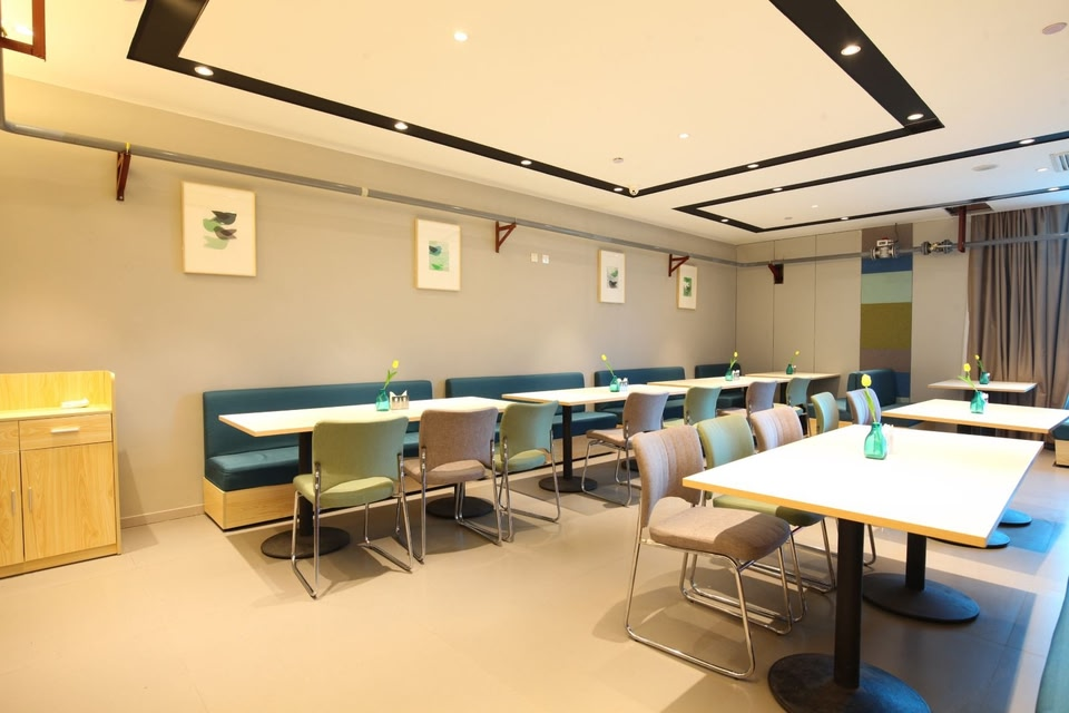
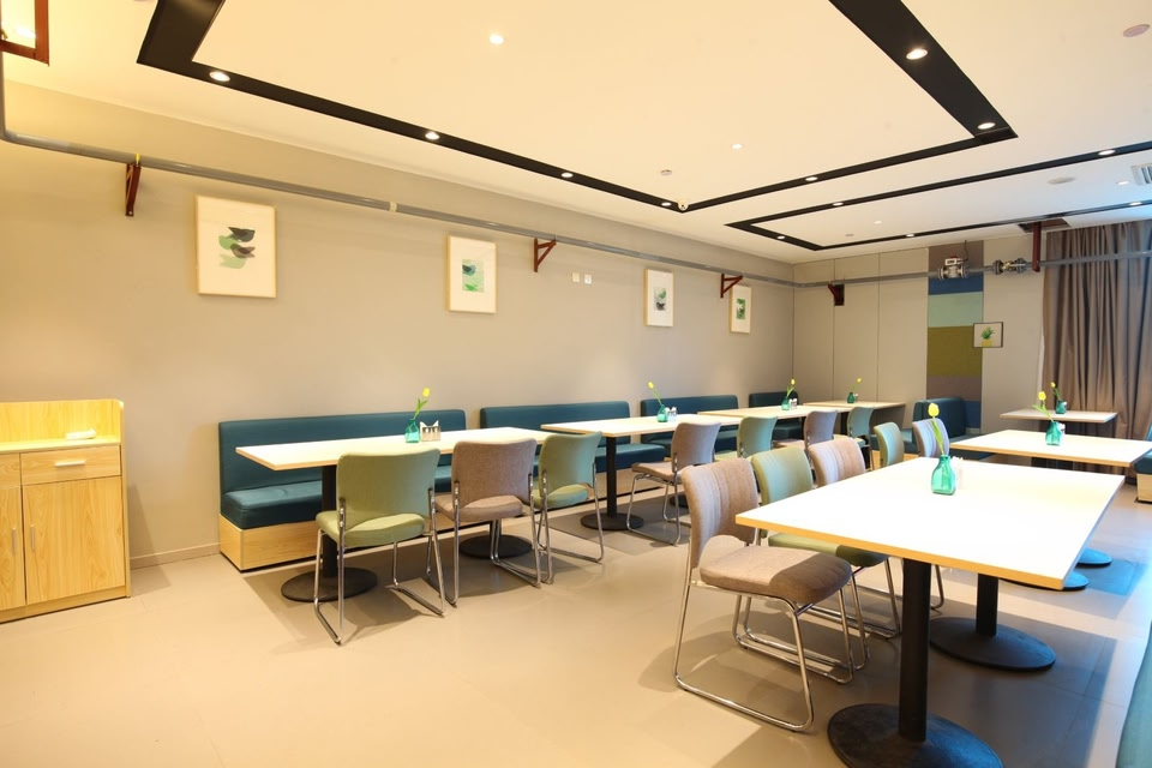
+ wall art (988, 335)
